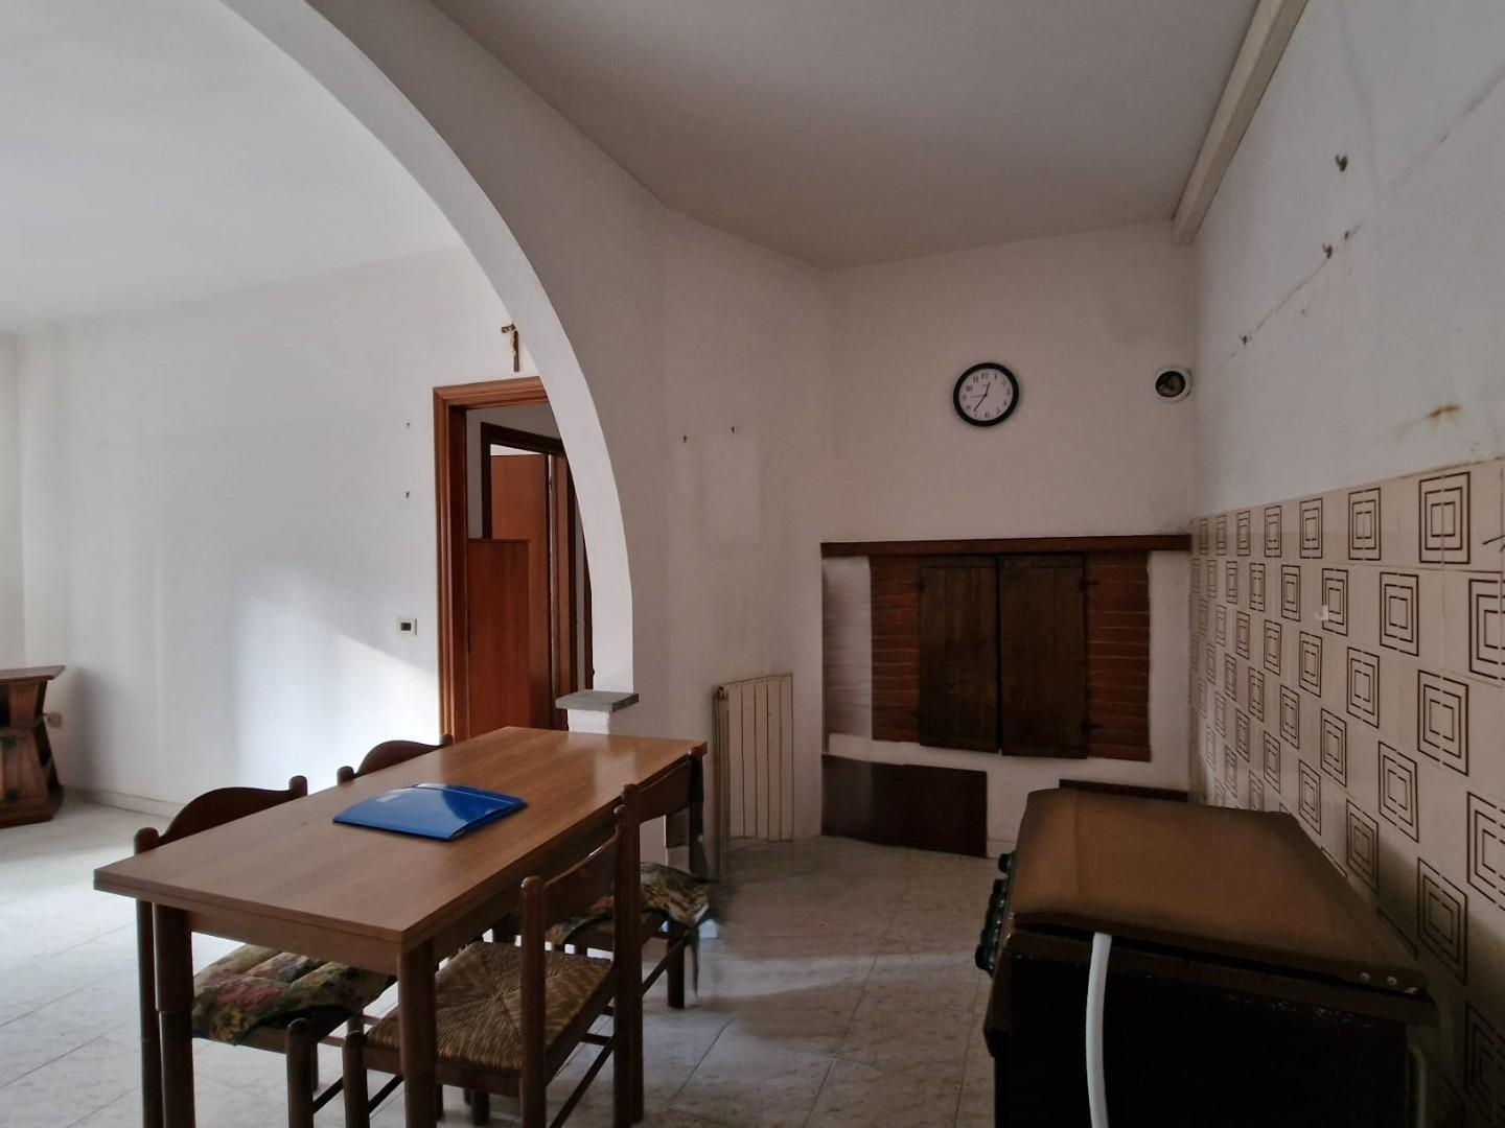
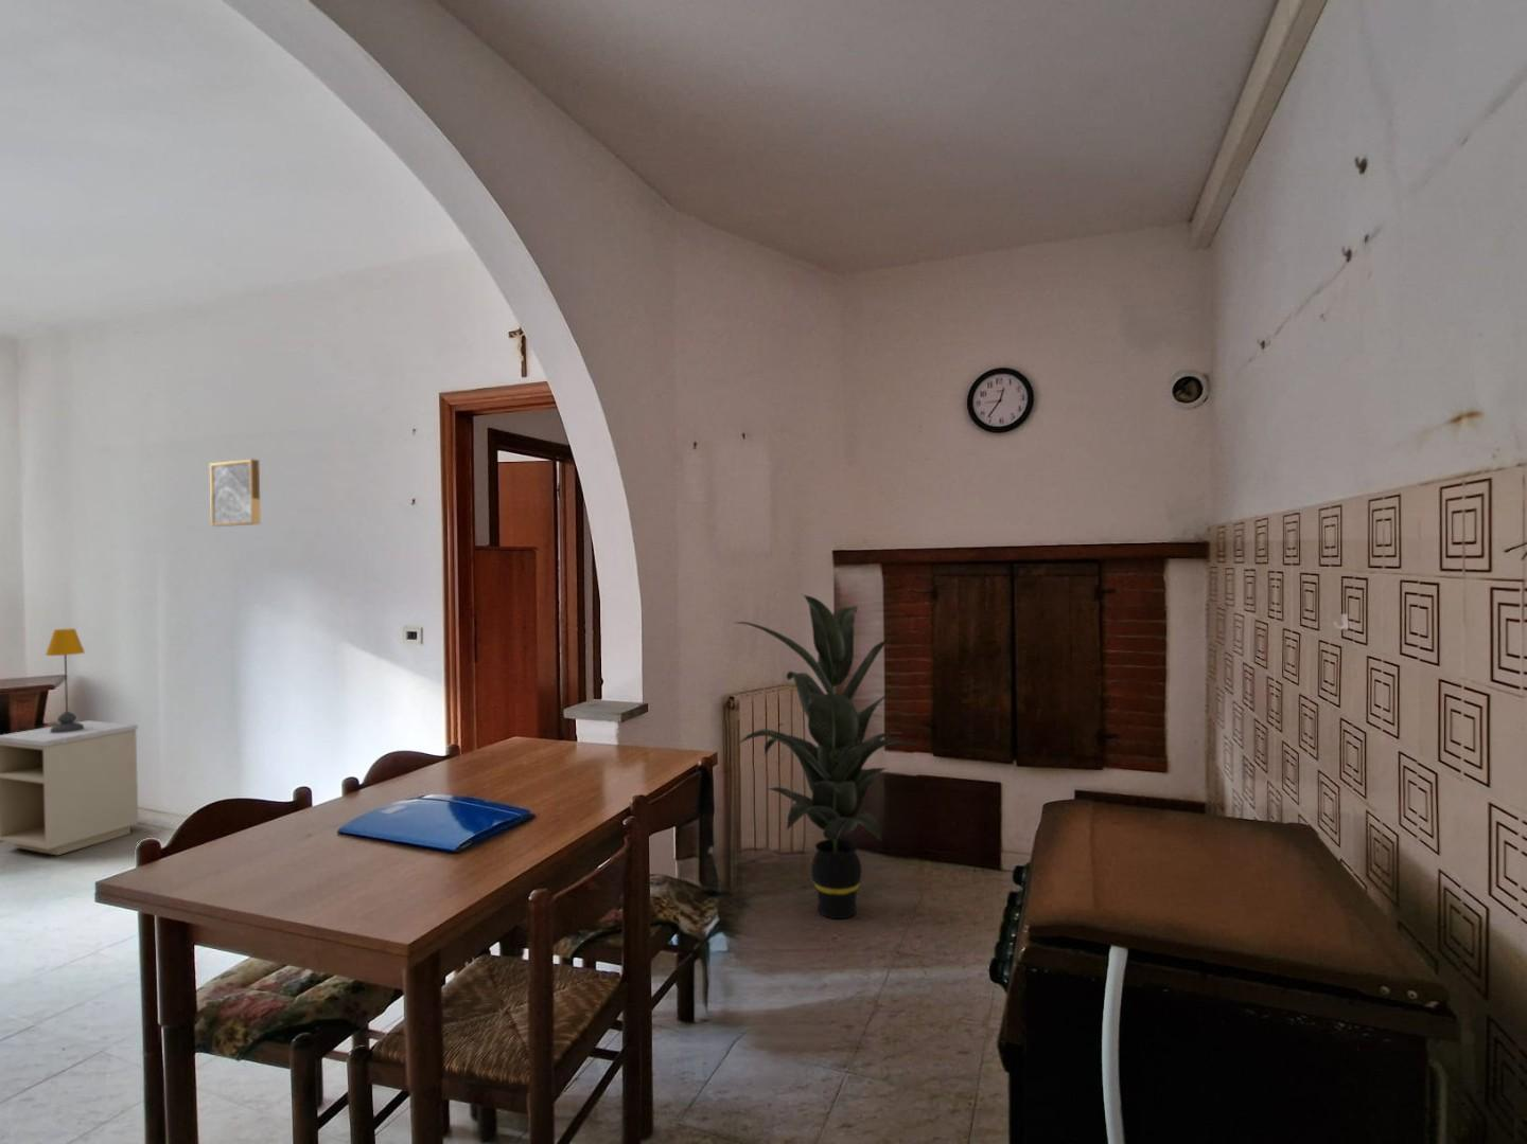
+ table lamp (66, 679)
+ wall art (234, 493)
+ nightstand (69, 785)
+ indoor plant (821, 752)
